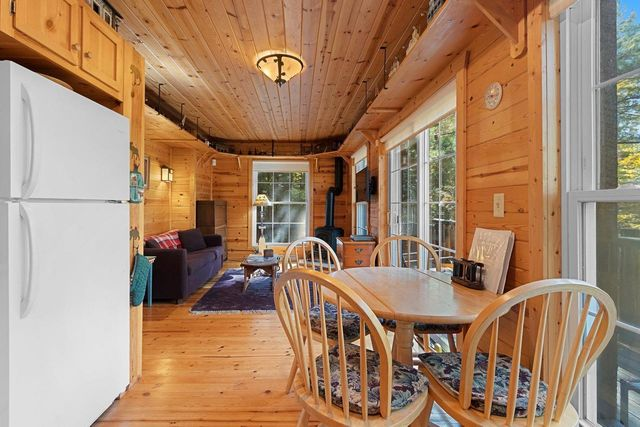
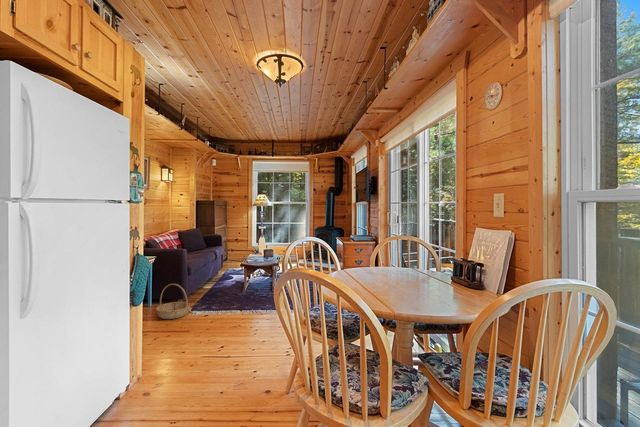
+ basket (173, 302)
